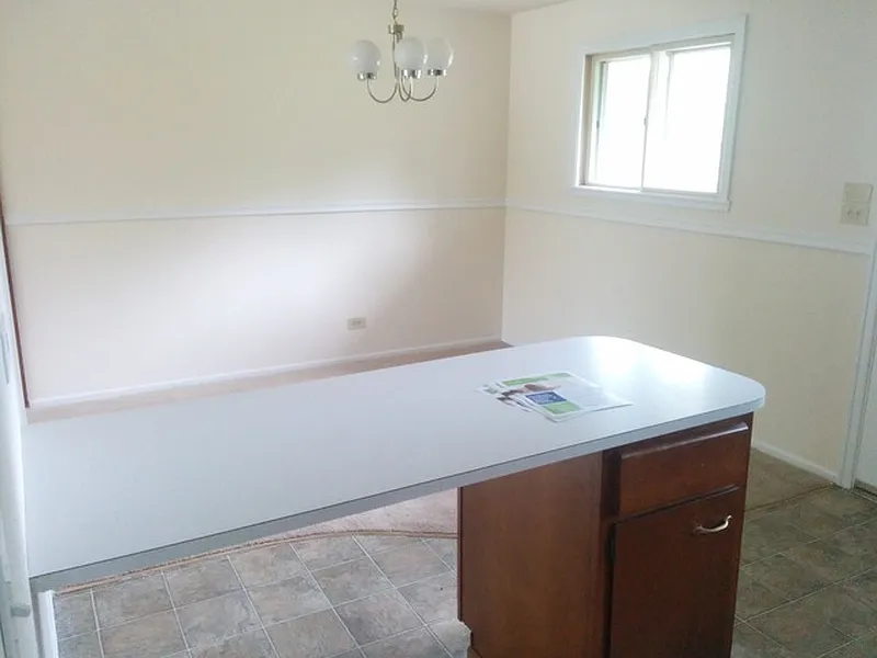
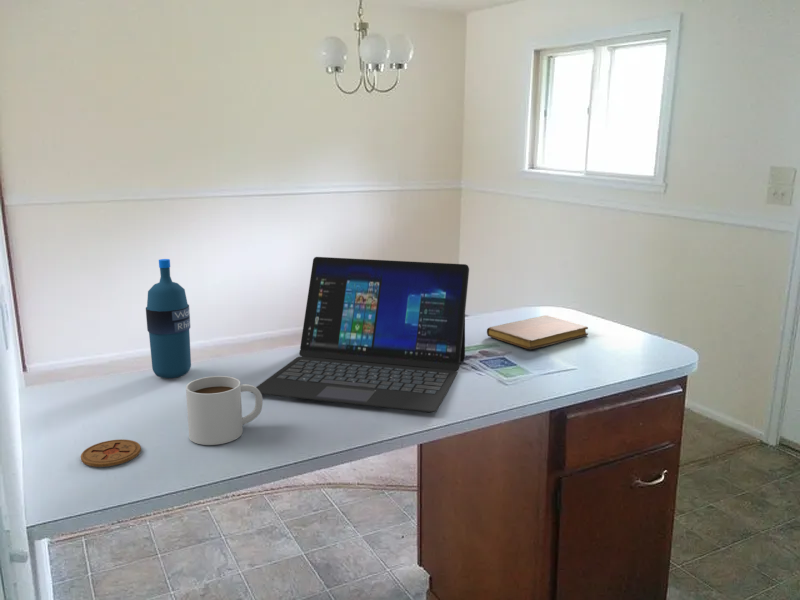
+ coaster (111, 452)
+ water bottle (168, 318)
+ mug (226, 407)
+ laptop (367, 324)
+ notebook (537, 331)
